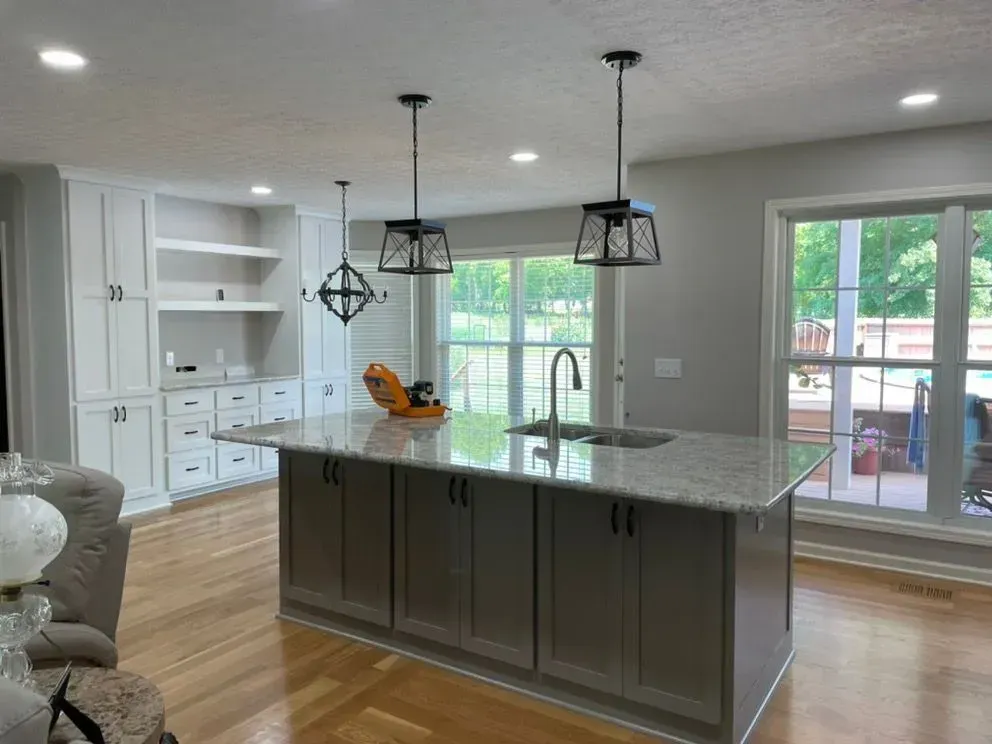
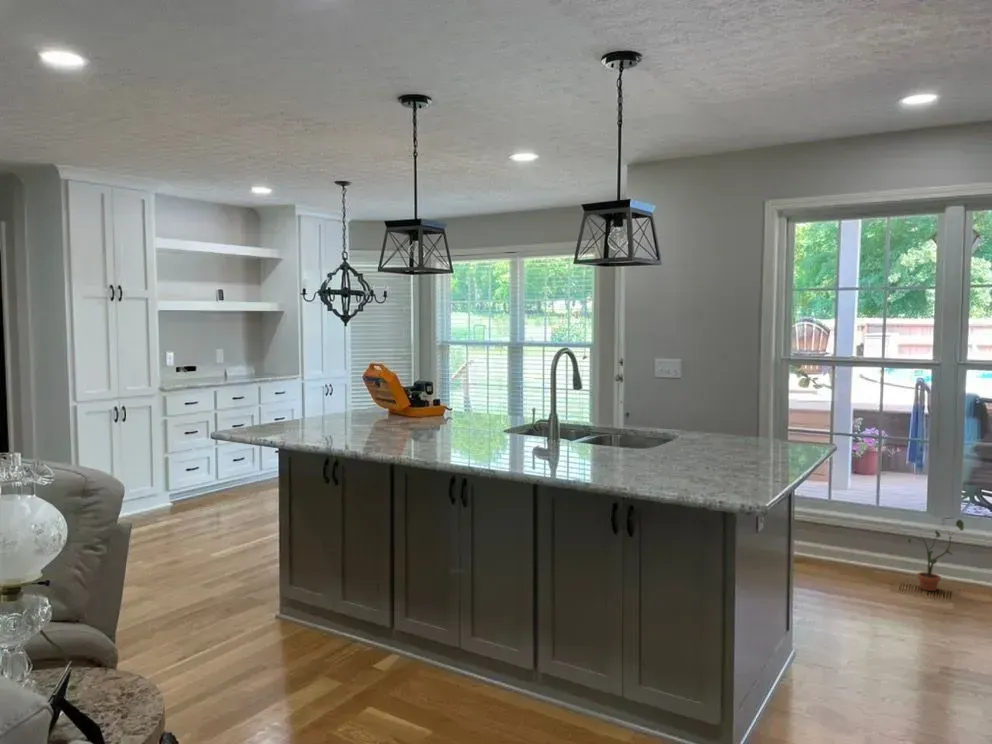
+ potted plant (936, 557)
